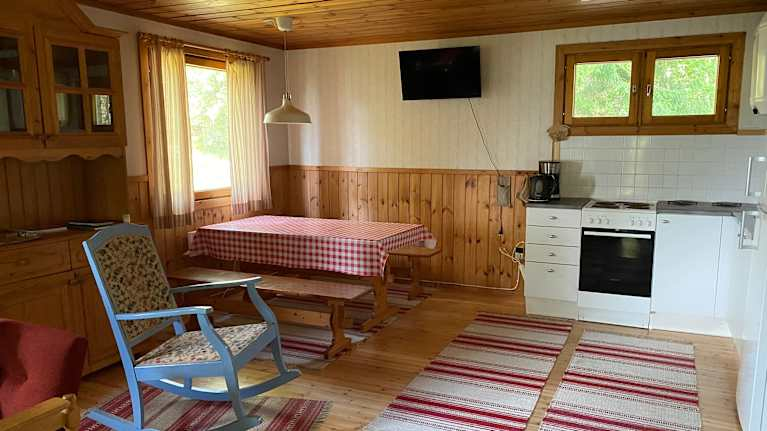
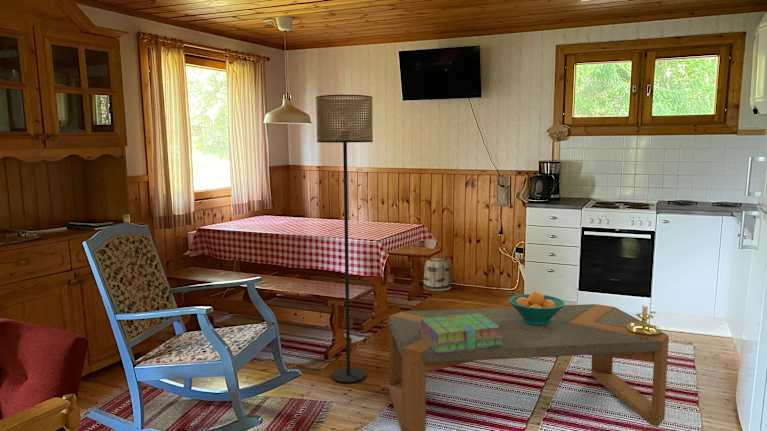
+ coffee table (519, 357)
+ stack of books (459, 331)
+ floor lamp (346, 240)
+ fruit bowl (536, 306)
+ candle holder (646, 314)
+ basket (437, 269)
